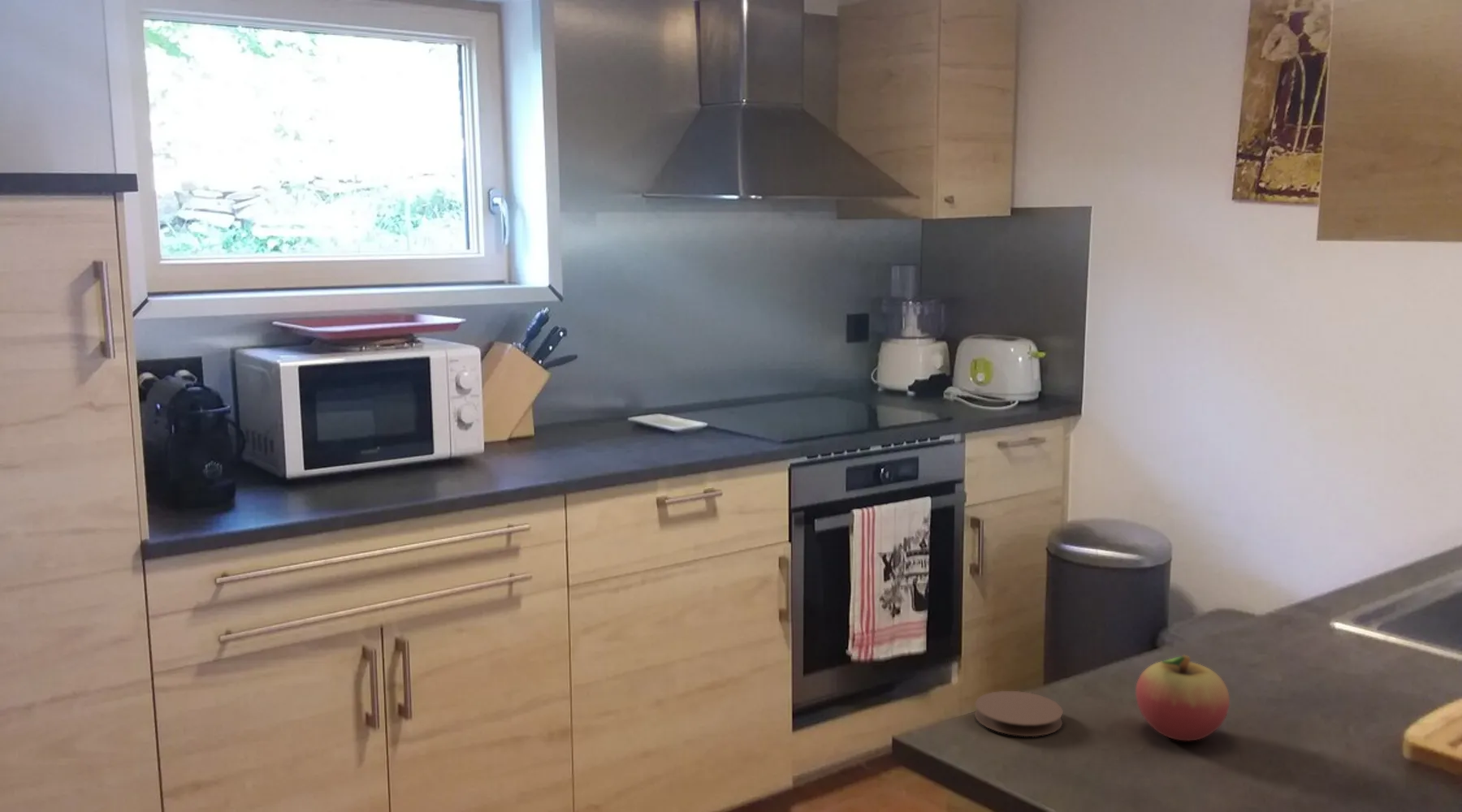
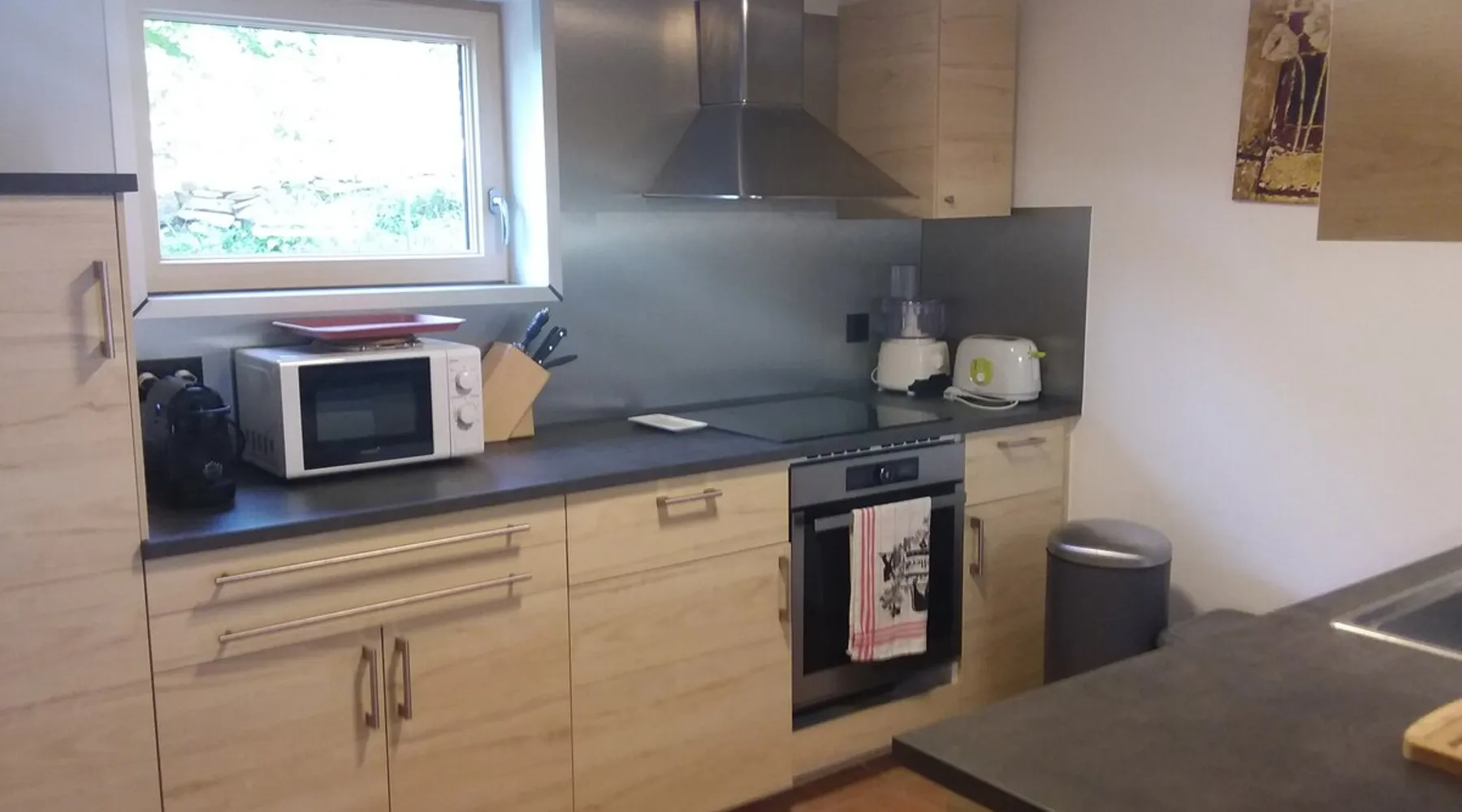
- fruit (1182, 690)
- coaster (1018, 712)
